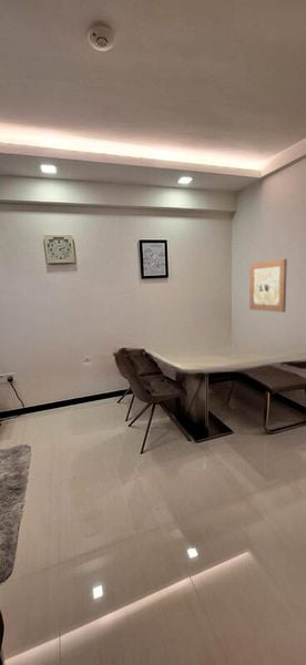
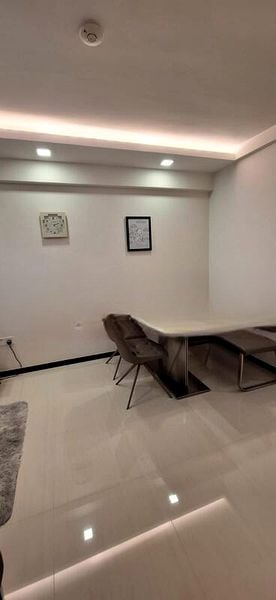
- wall art (266, 286)
